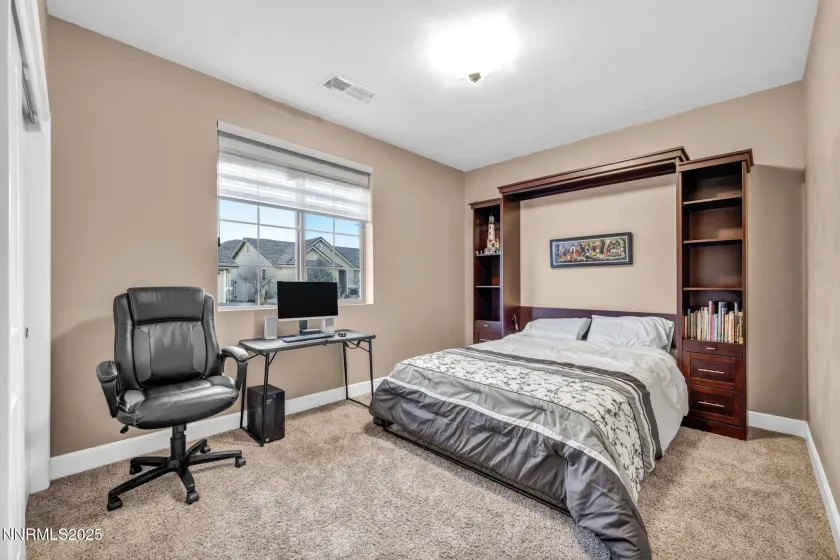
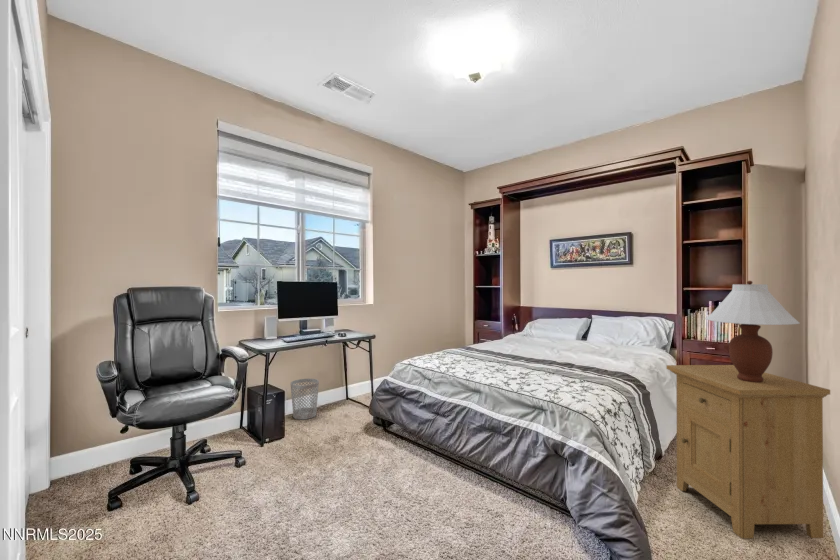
+ wastebasket (304, 398)
+ nightstand (738, 442)
+ table lamp (749, 329)
